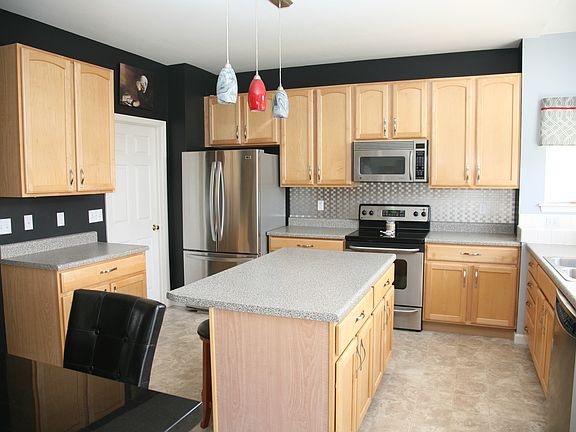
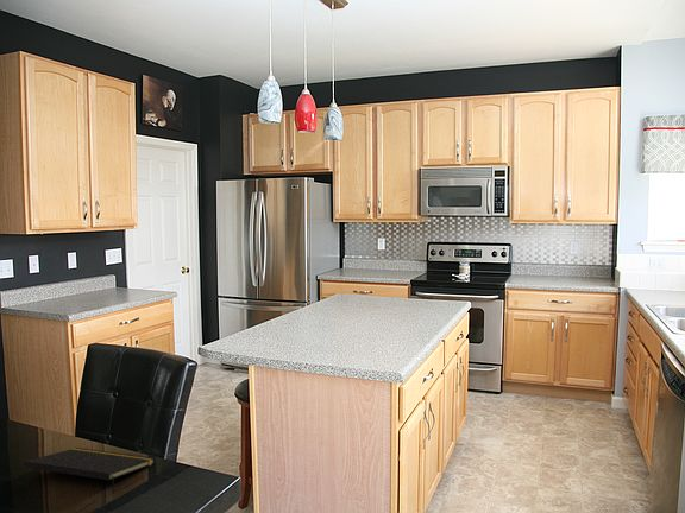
+ notepad (92, 462)
